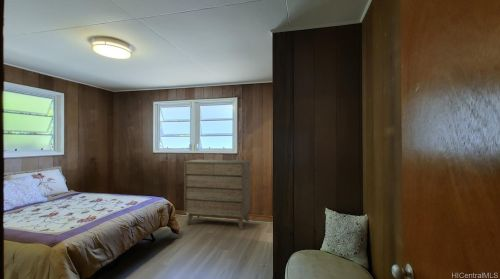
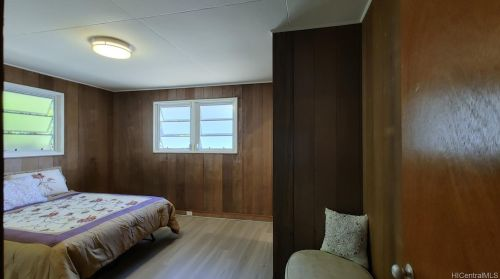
- dresser (218, 191)
